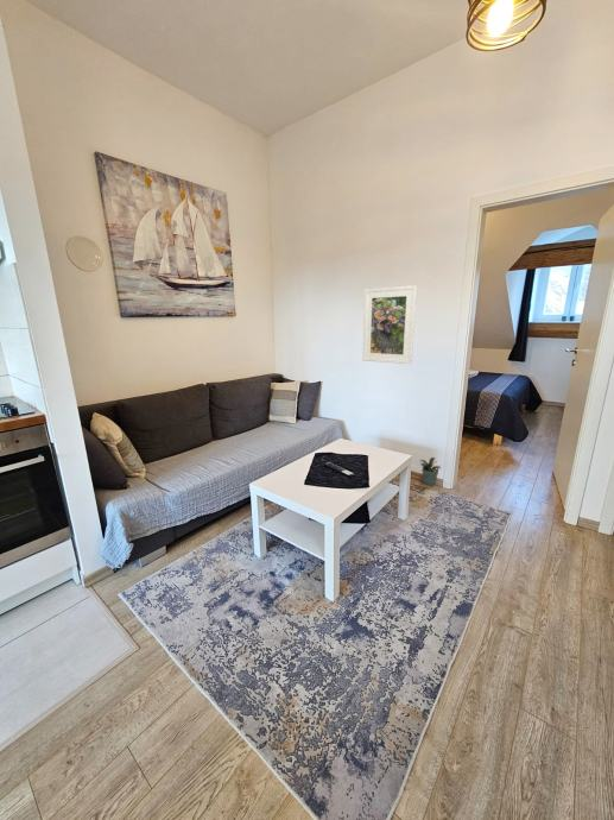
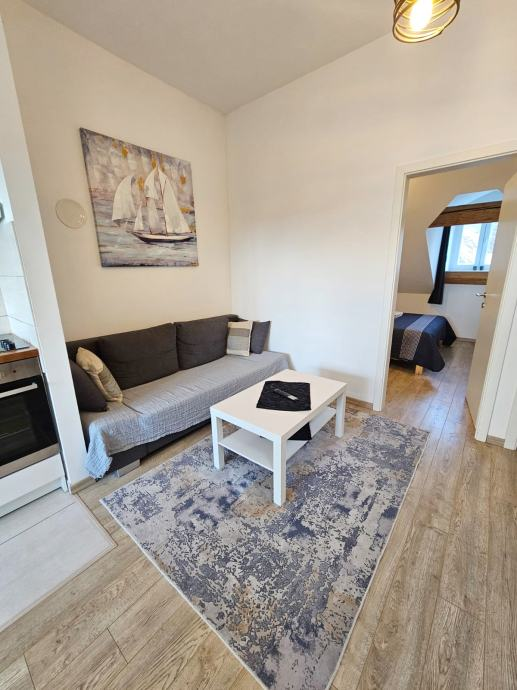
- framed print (387, 326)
- potted plant (428, 469)
